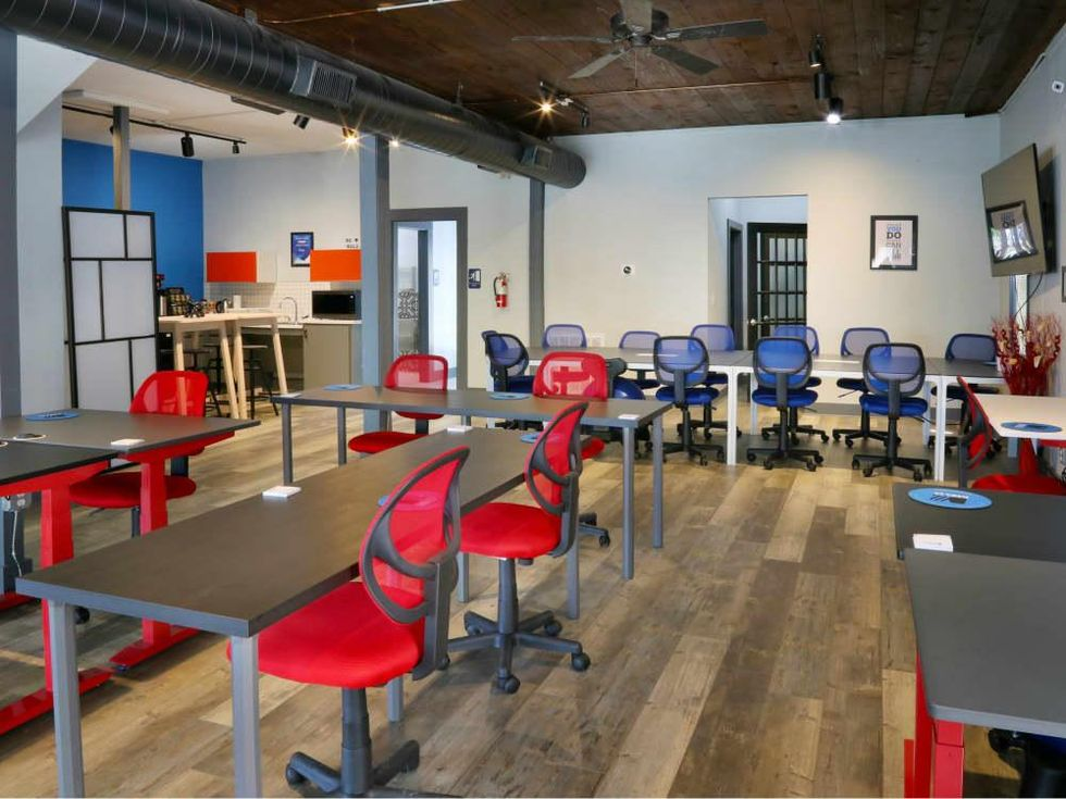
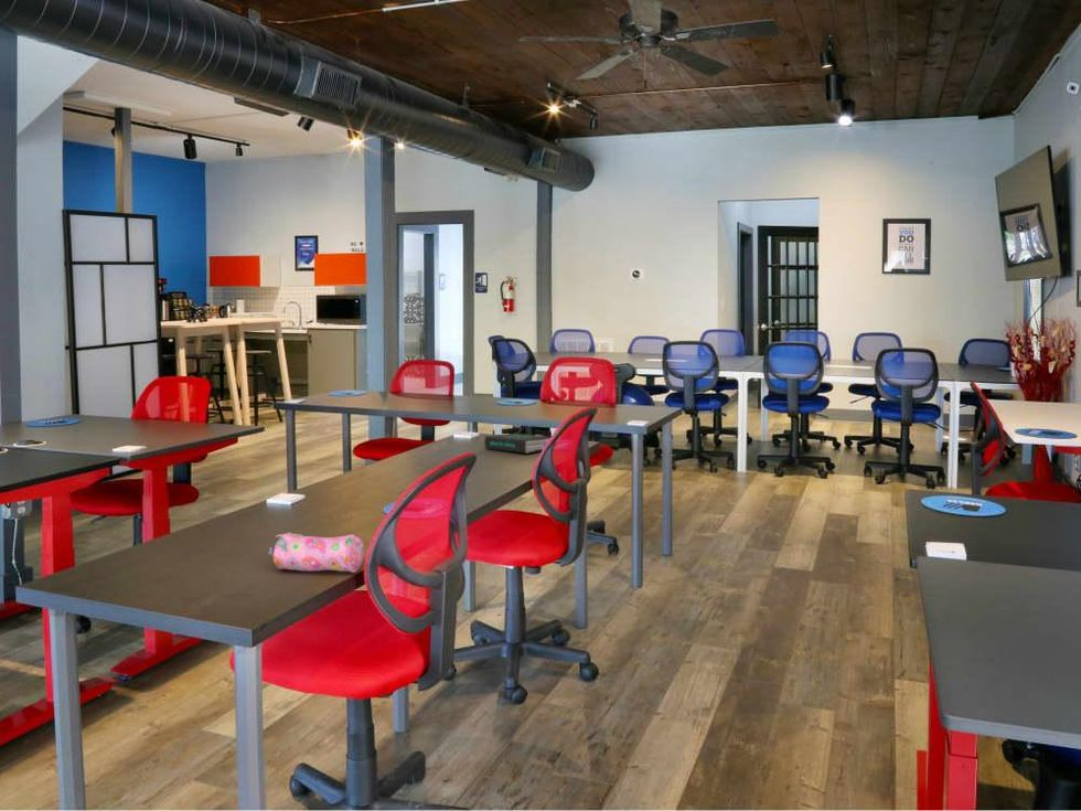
+ pencil case (318, 552)
+ book (520, 442)
